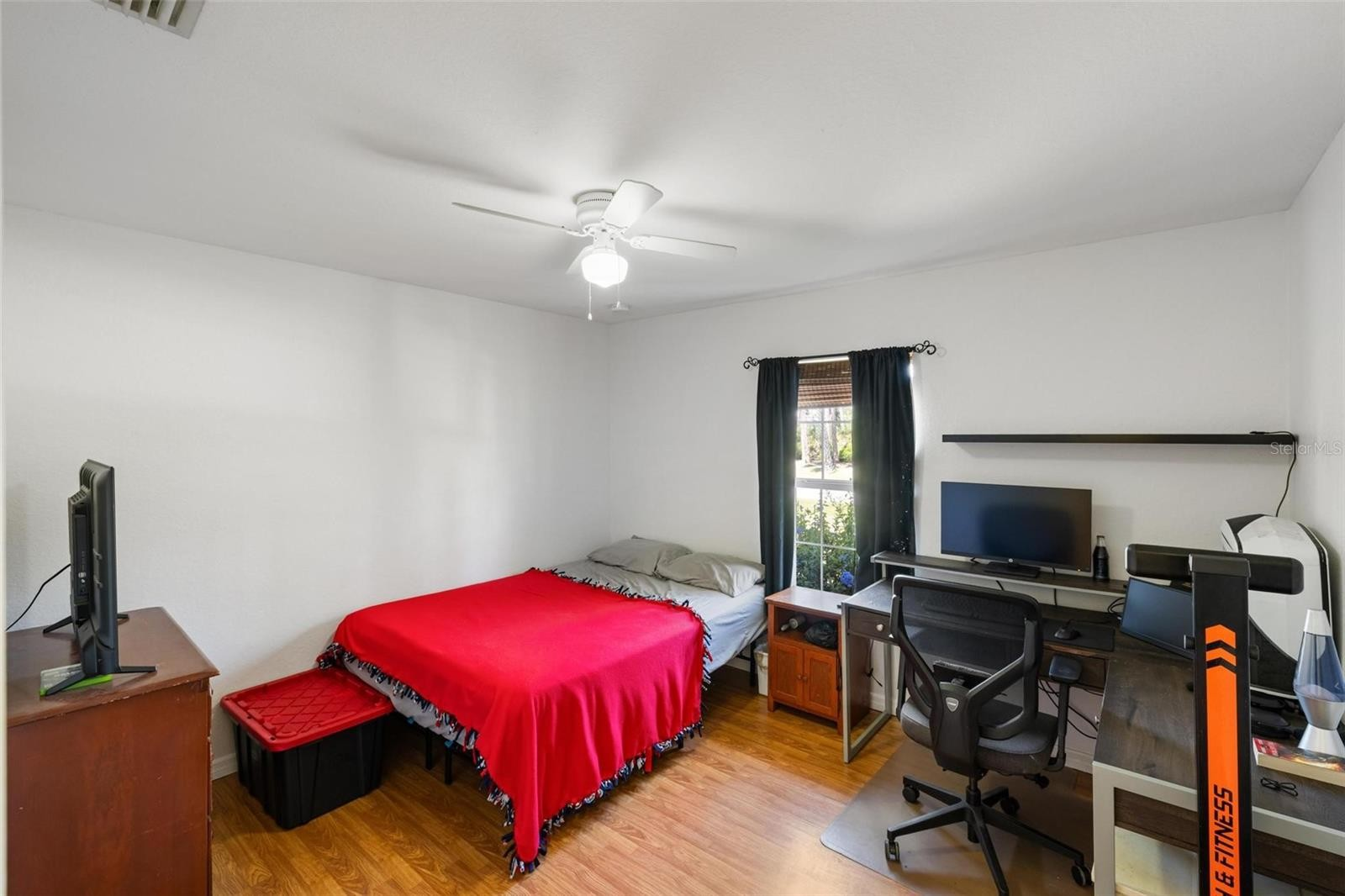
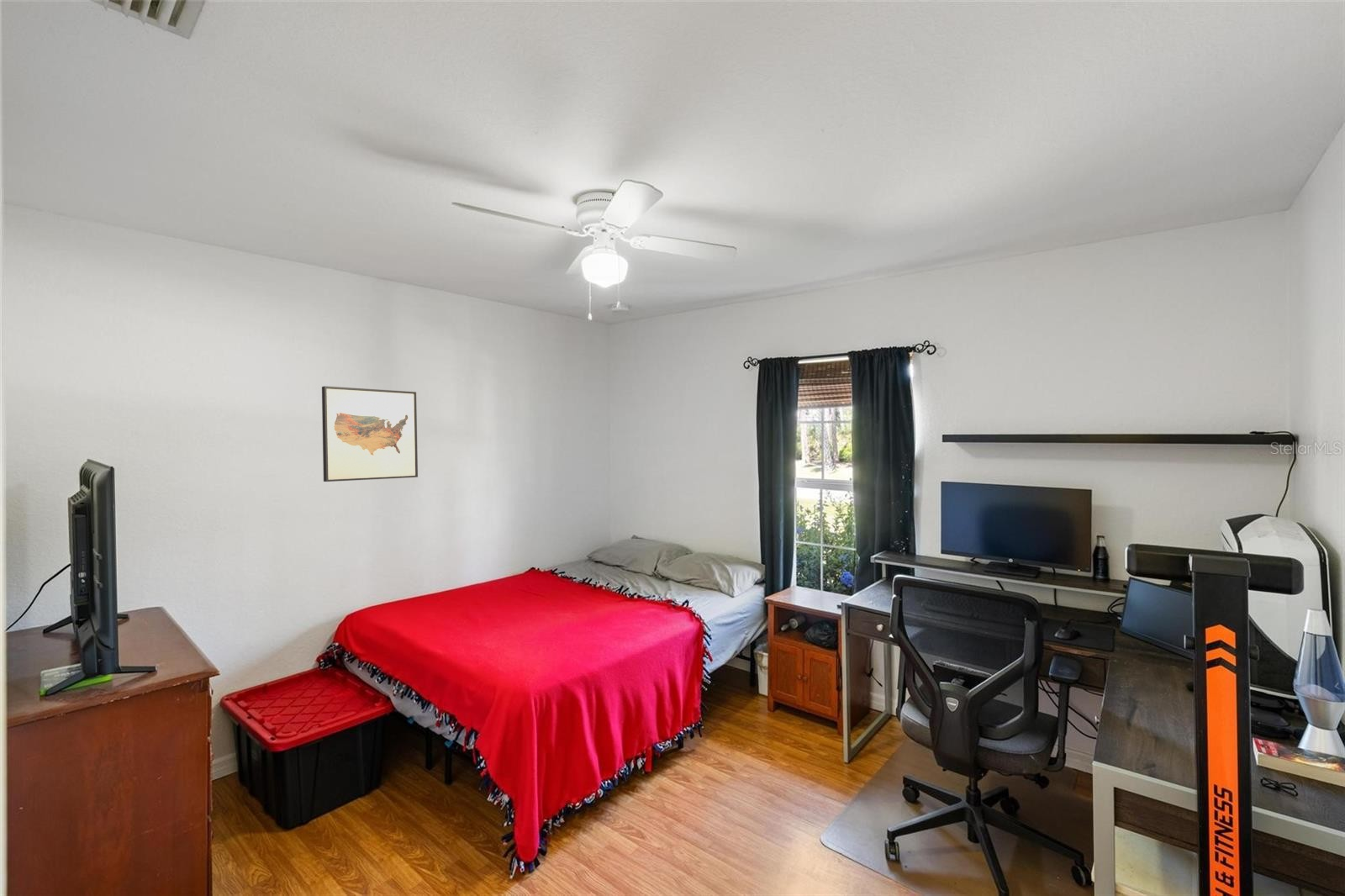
+ wall art (372, 434)
